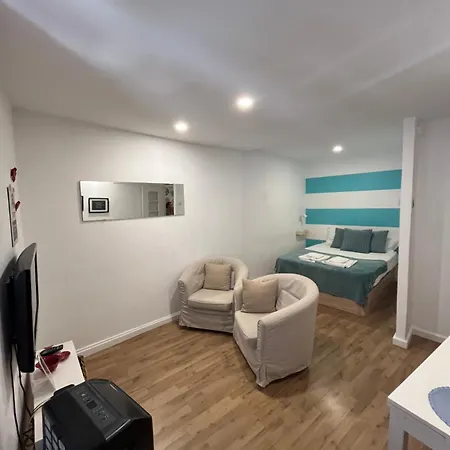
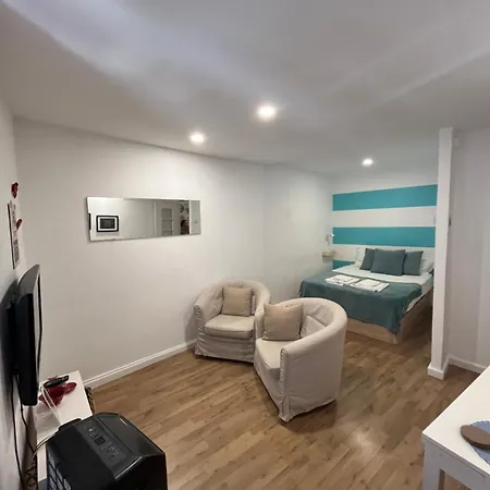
+ coaster (476, 436)
